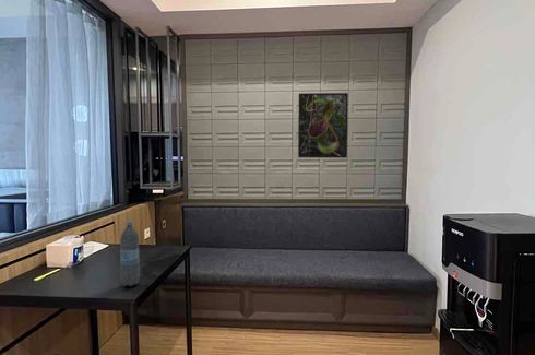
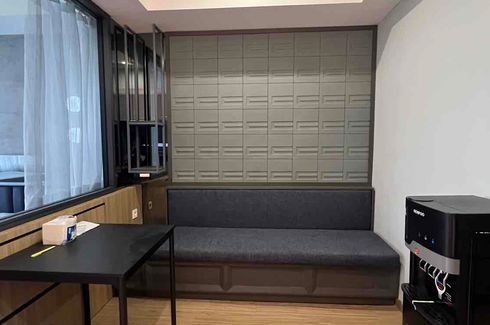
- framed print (322, 126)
- water bottle (129, 253)
